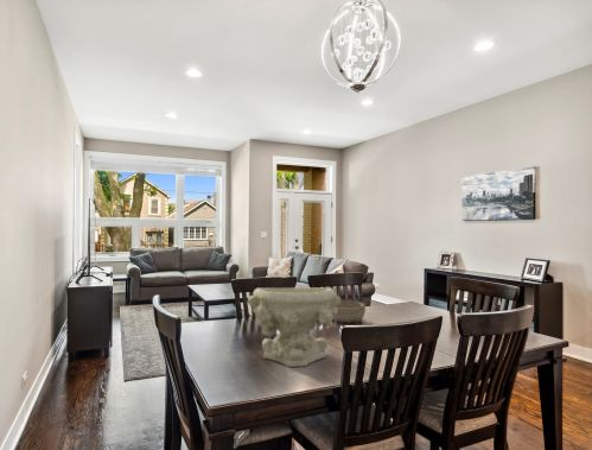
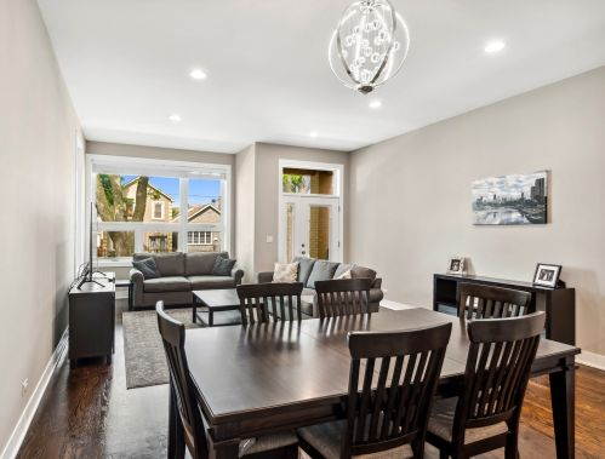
- bowl (346, 312)
- decorative bowl (291, 323)
